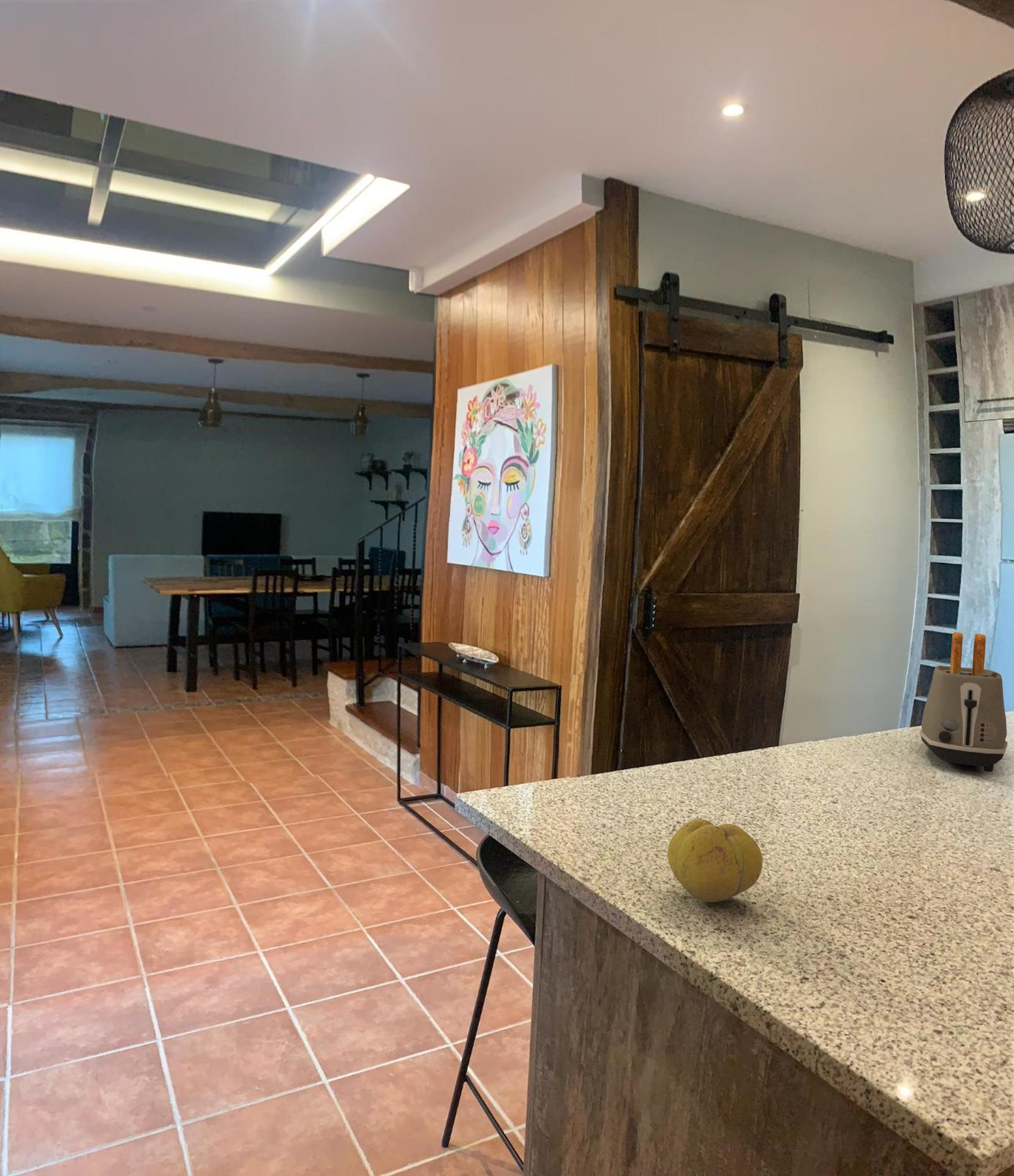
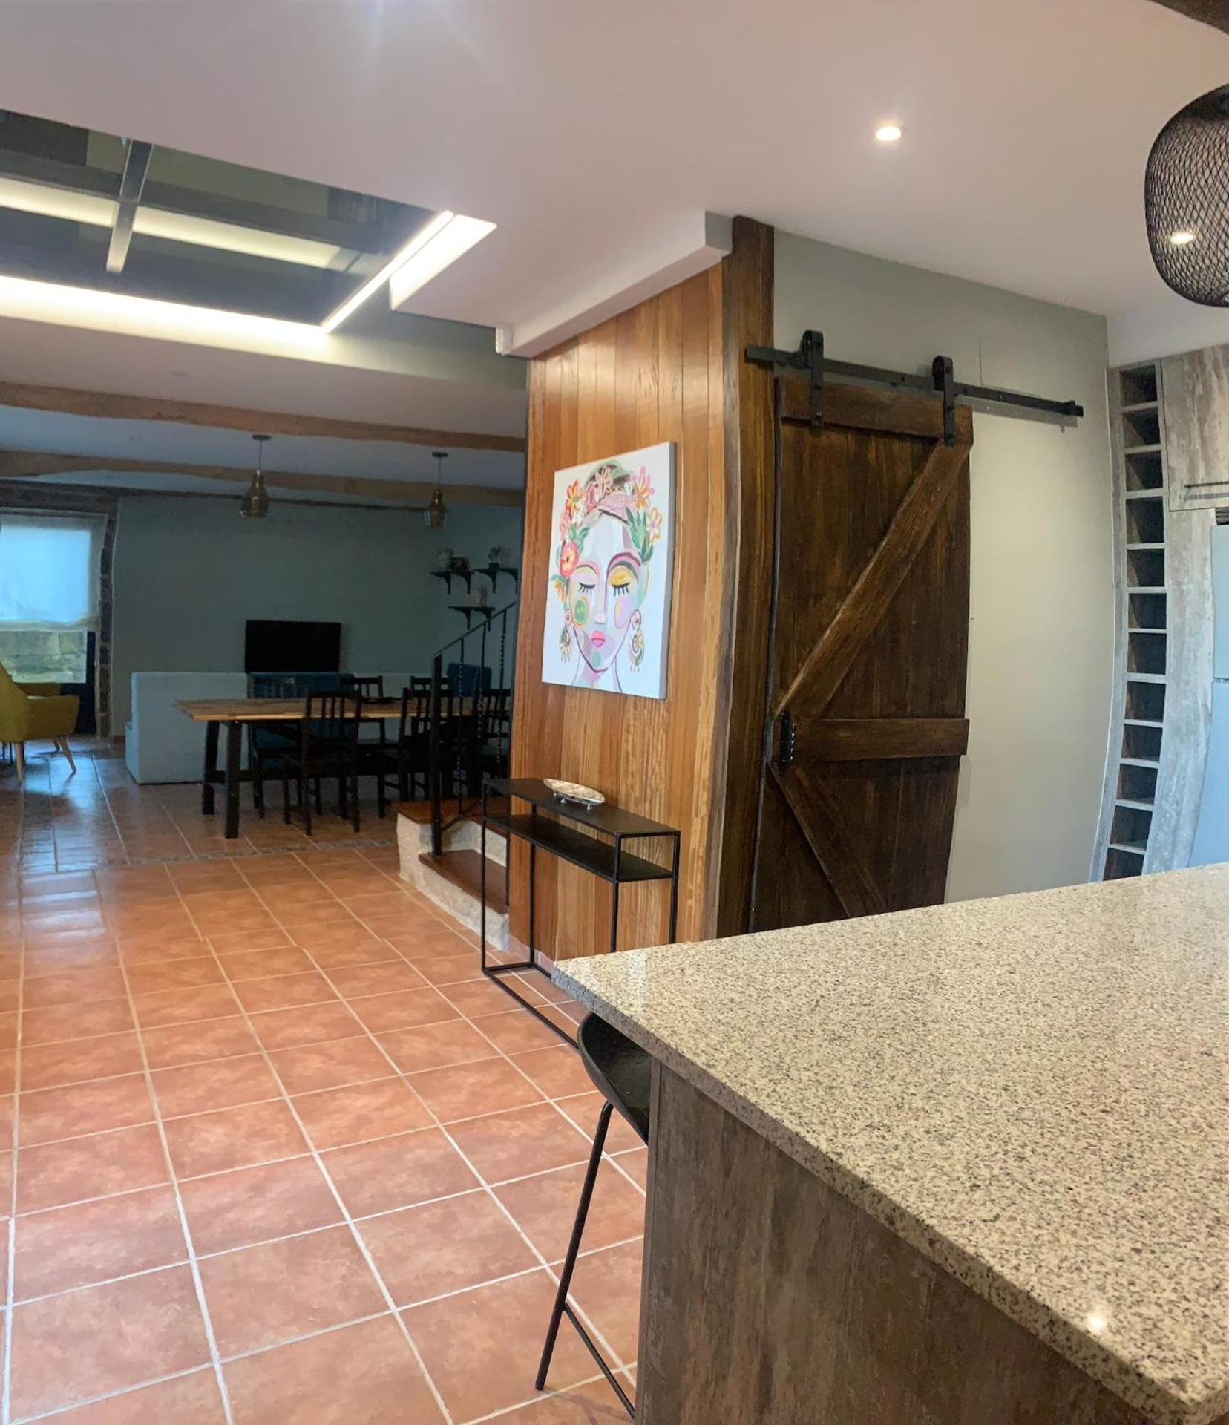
- toaster (966, 695)
- fruit (713, 861)
